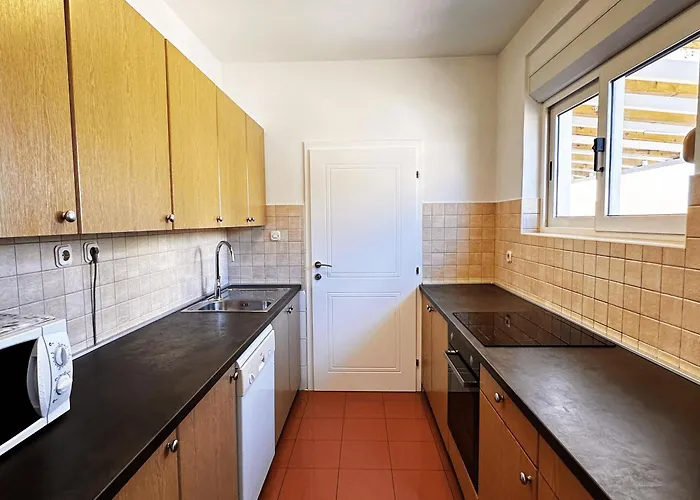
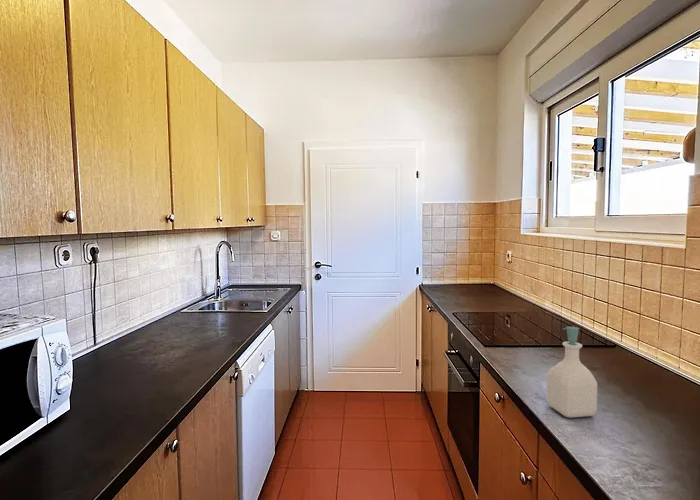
+ soap bottle (571, 369)
